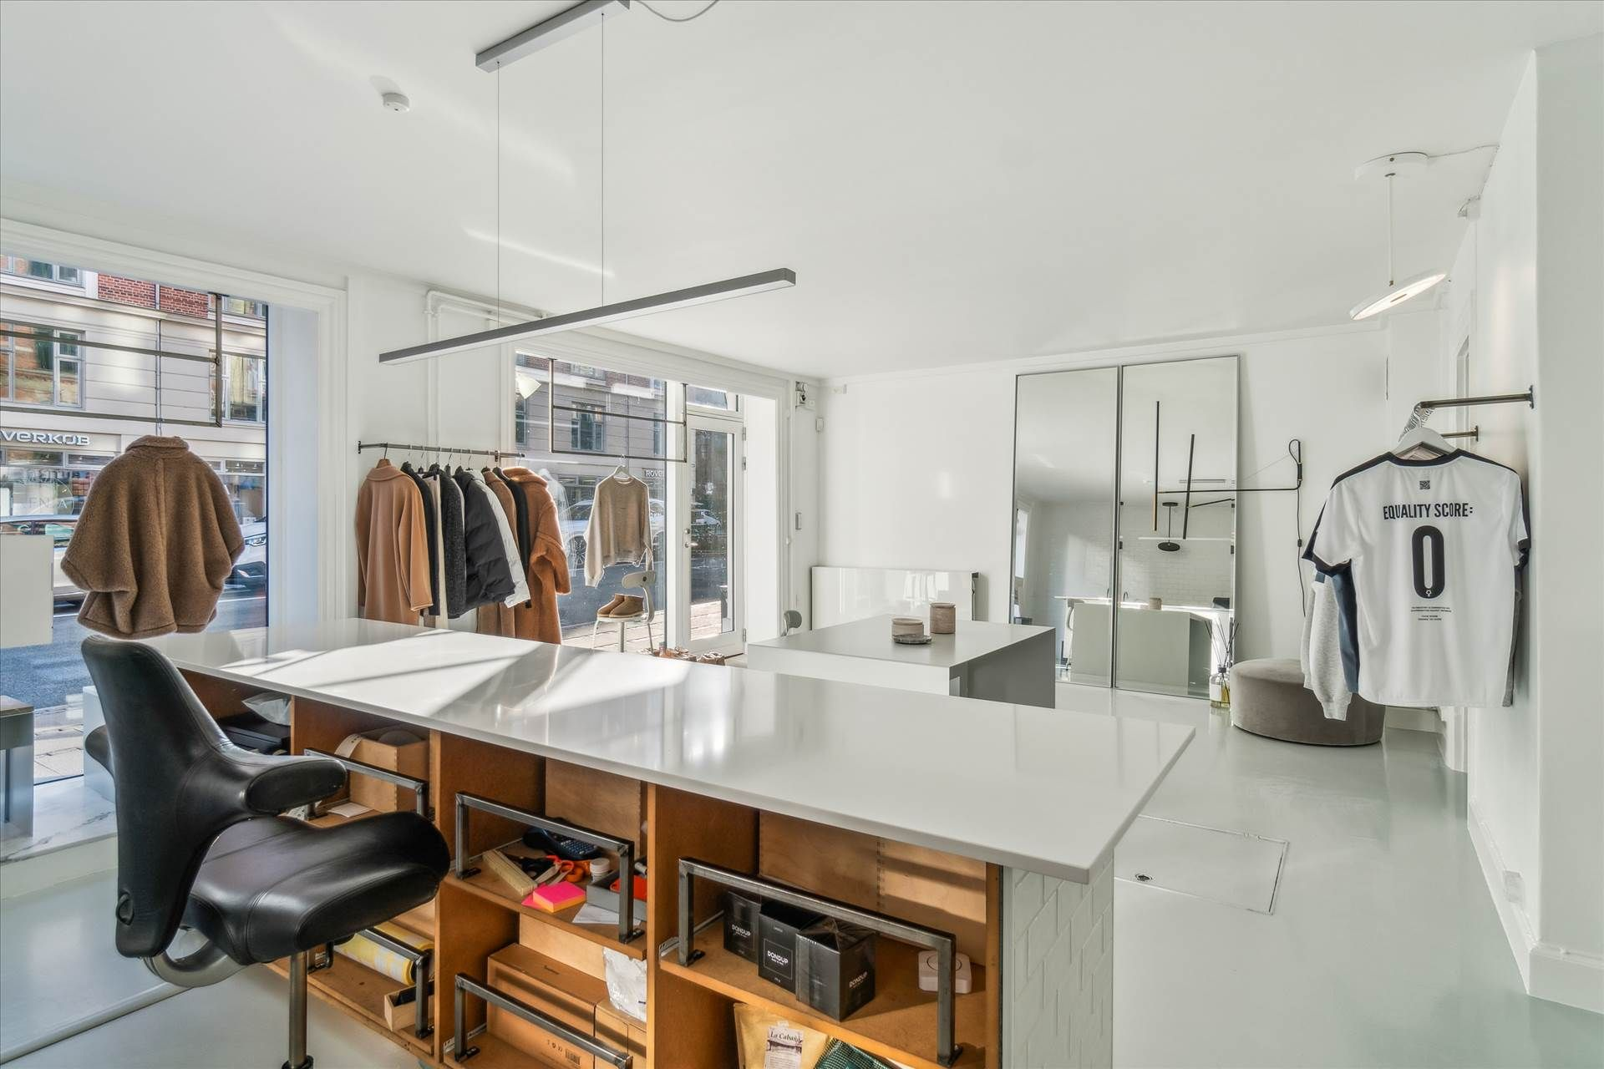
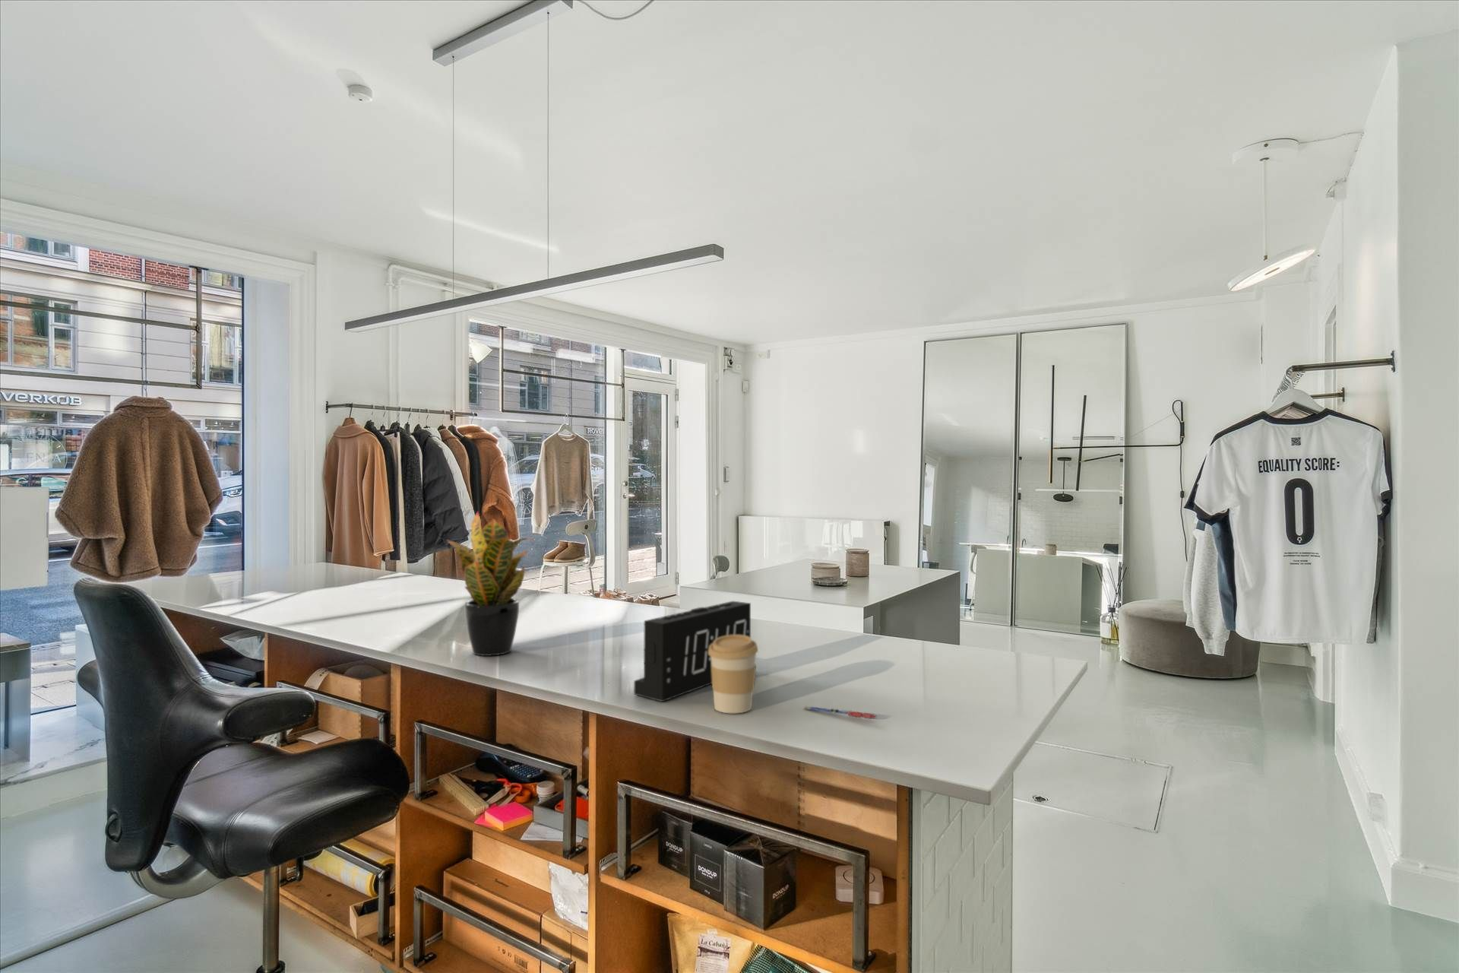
+ pen (839, 710)
+ coffee cup (733, 673)
+ alarm clock (695, 645)
+ potted plant (496, 579)
